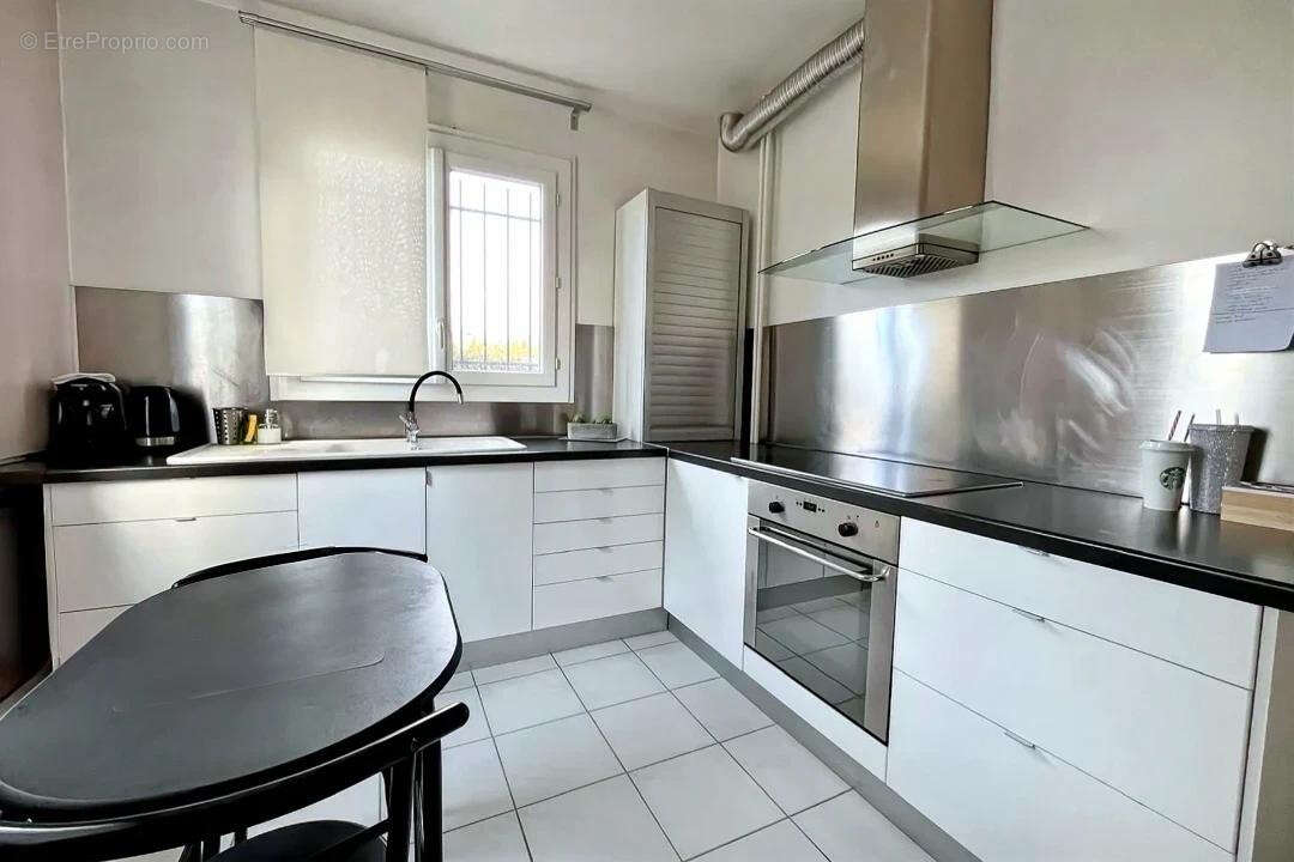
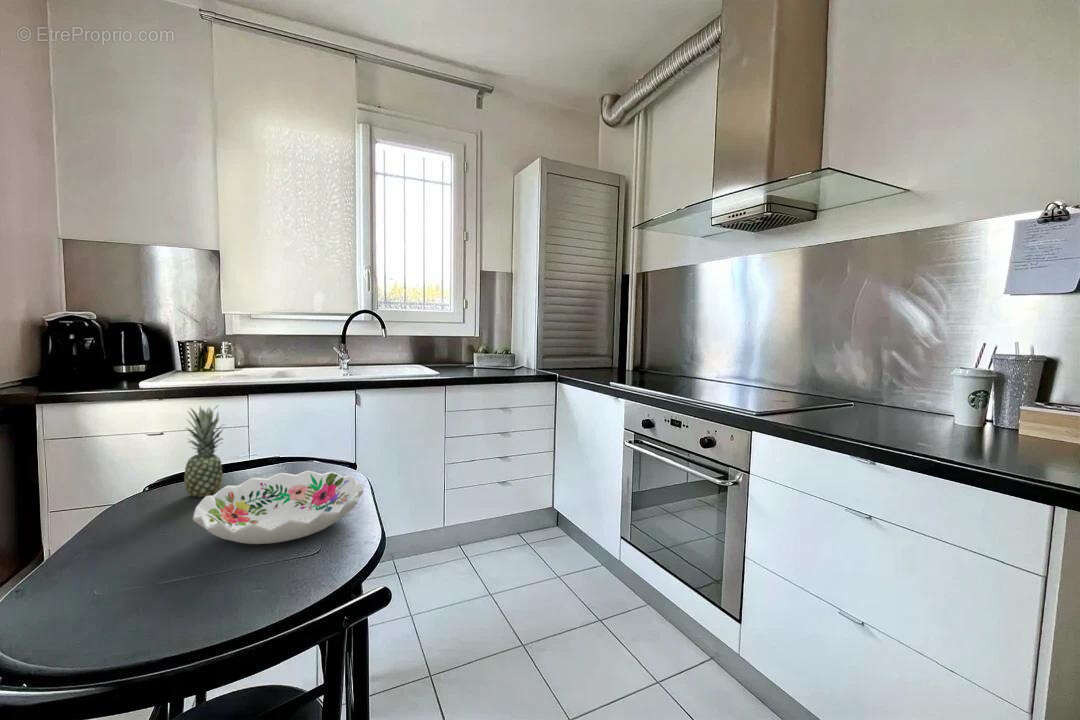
+ fruit (205, 449)
+ decorative bowl (285, 509)
